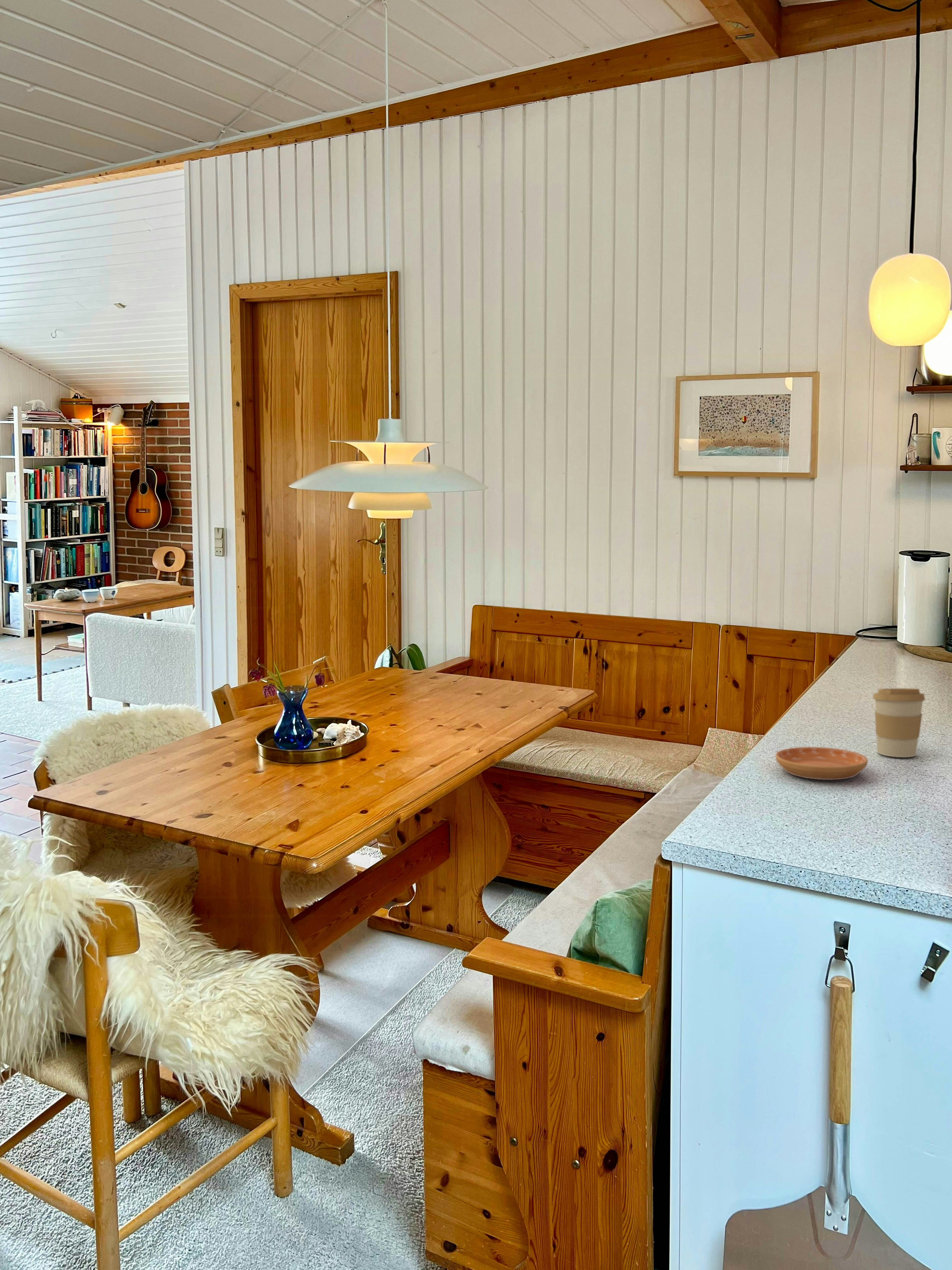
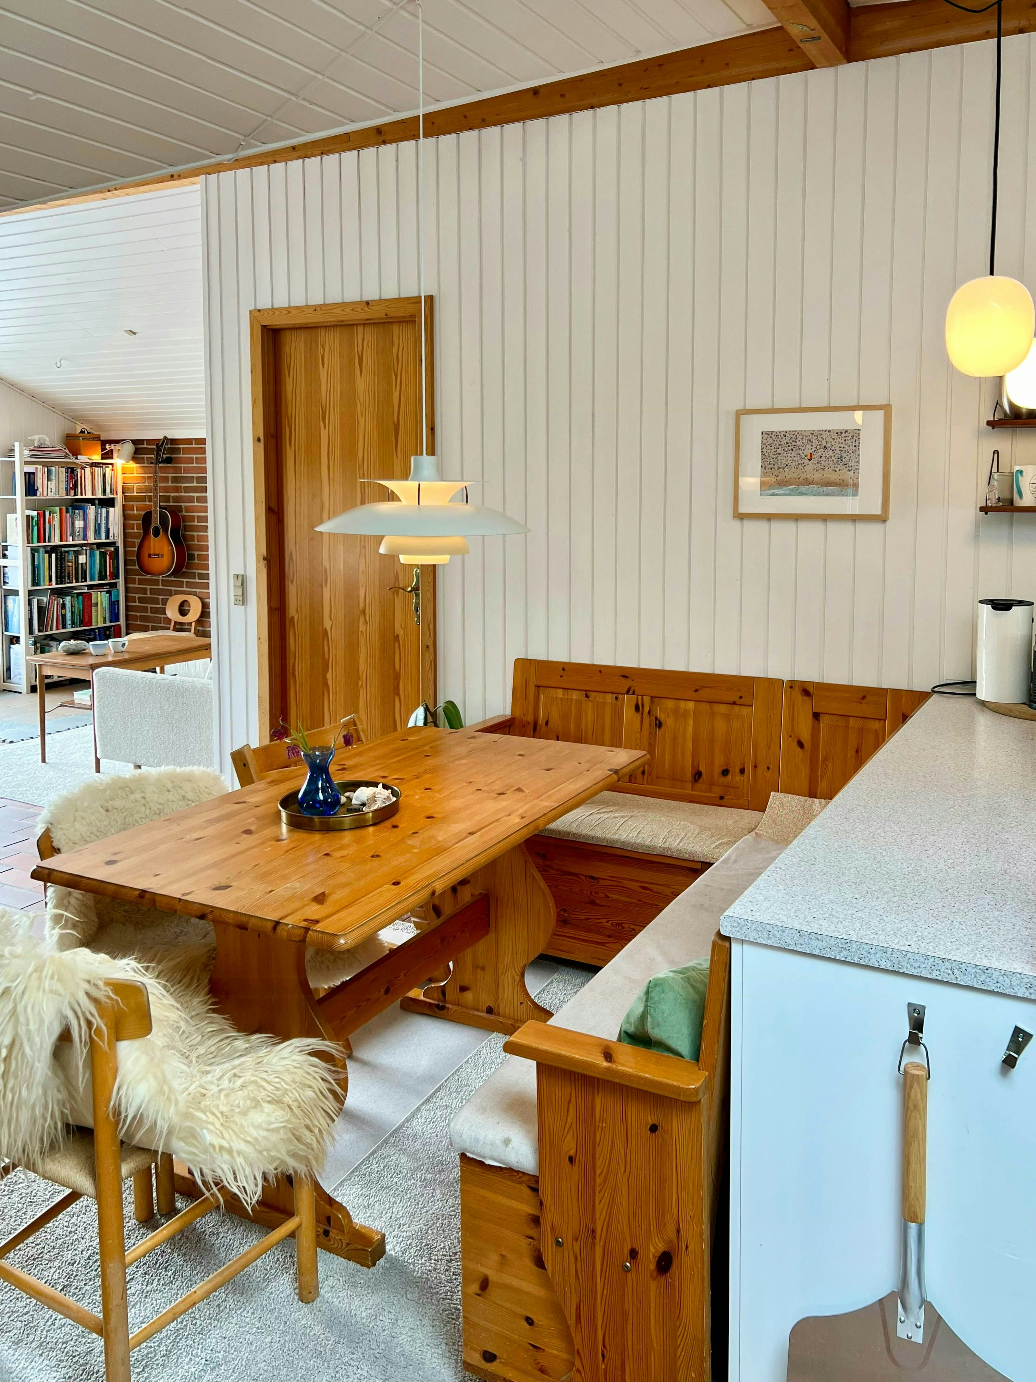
- coffee cup (898, 720)
- saucer (821, 764)
